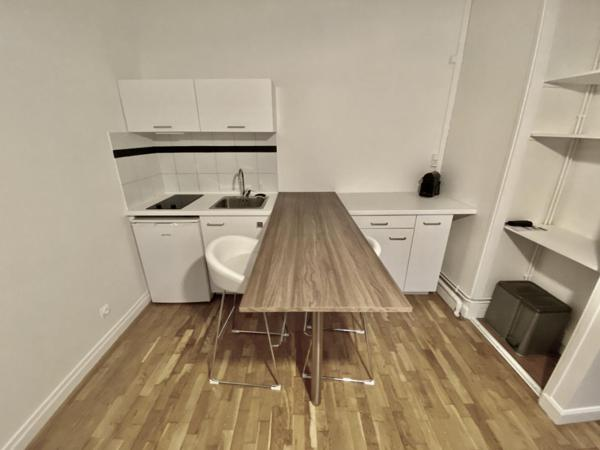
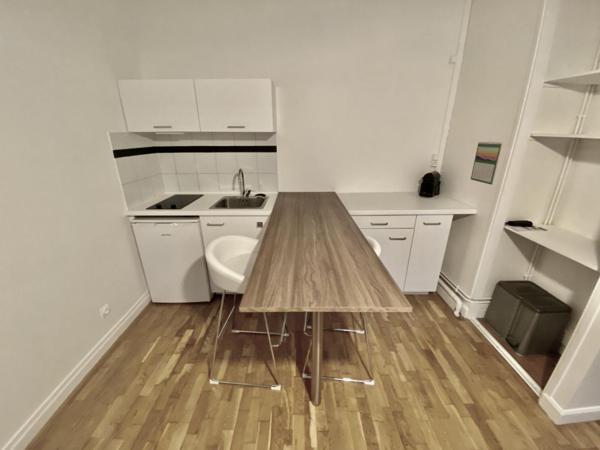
+ calendar (485, 162)
